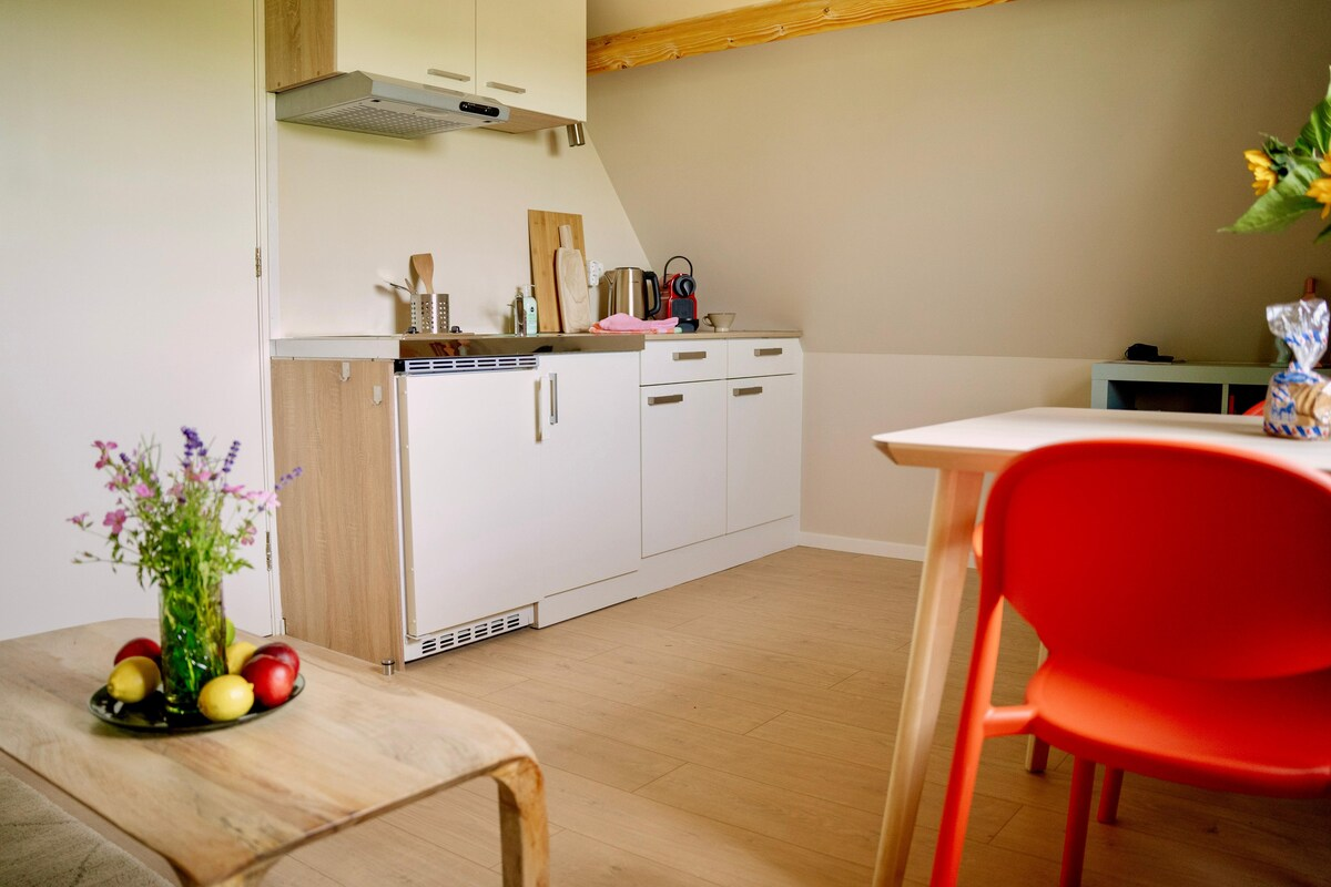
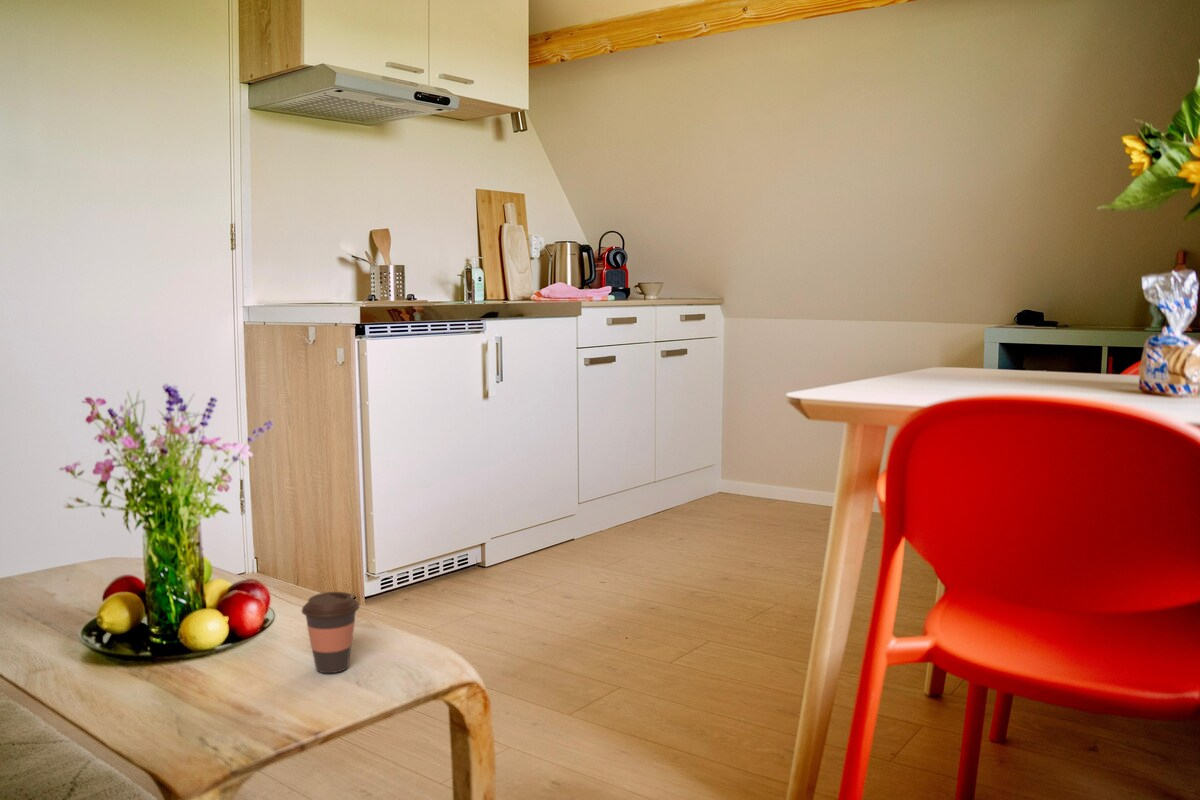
+ coffee cup (331, 632)
